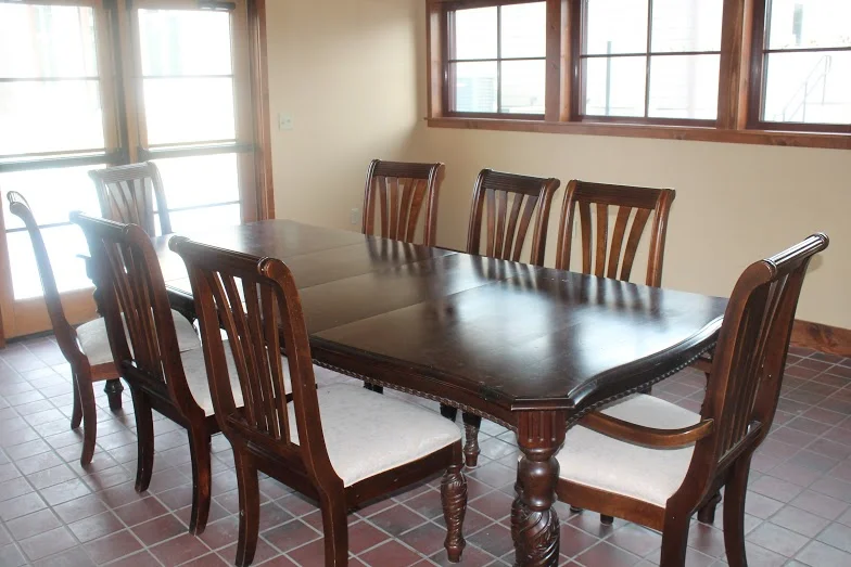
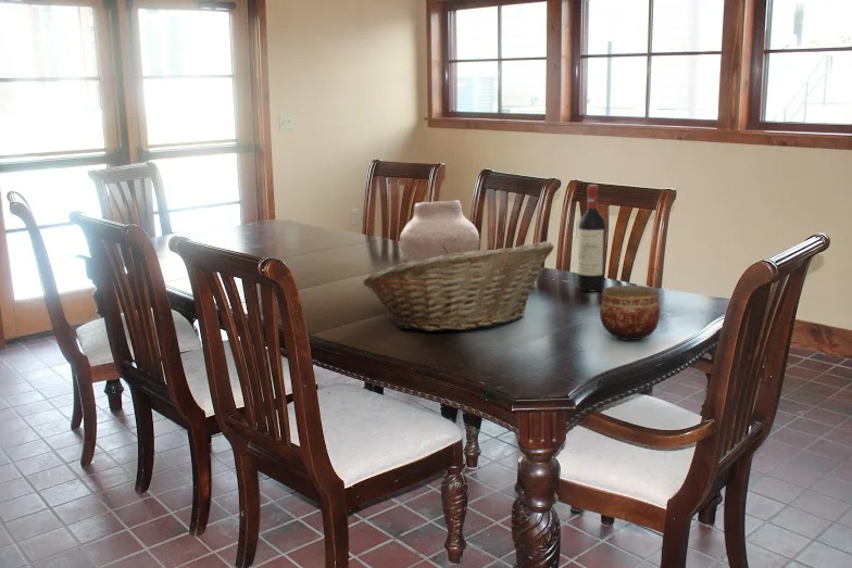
+ wine bottle (591, 237)
+ bowl (629, 313)
+ vase (440, 237)
+ fruit basket (461, 279)
